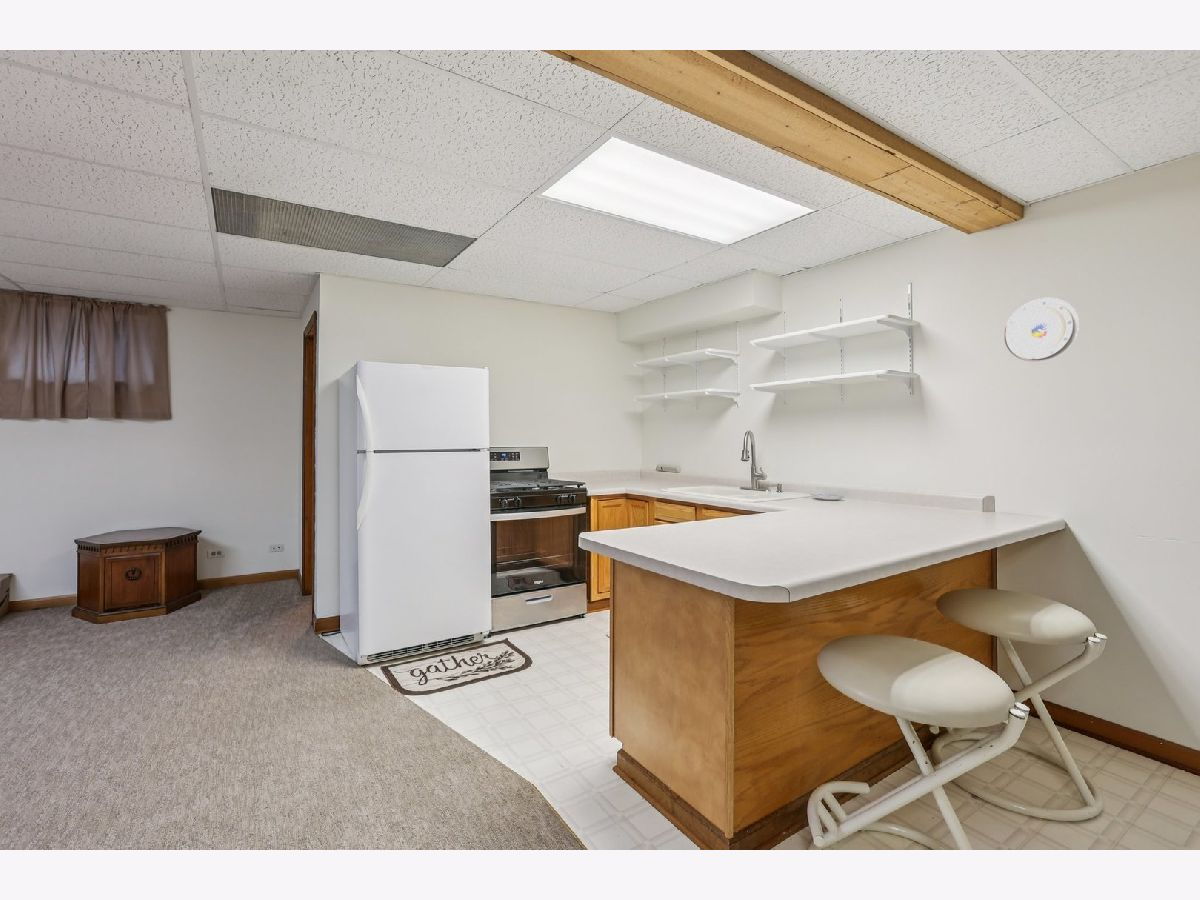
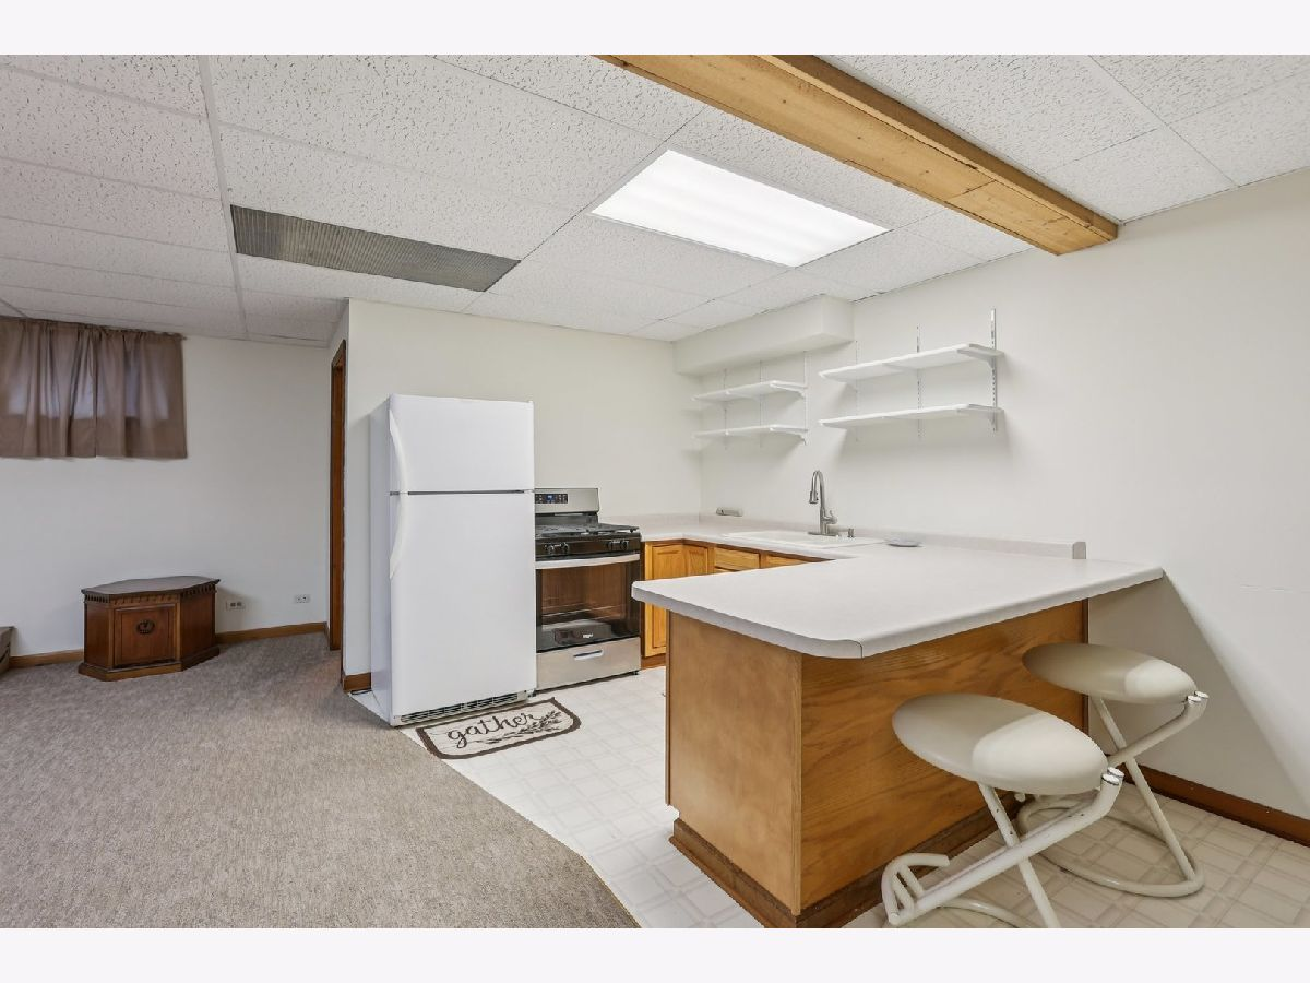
- plate (1039, 329)
